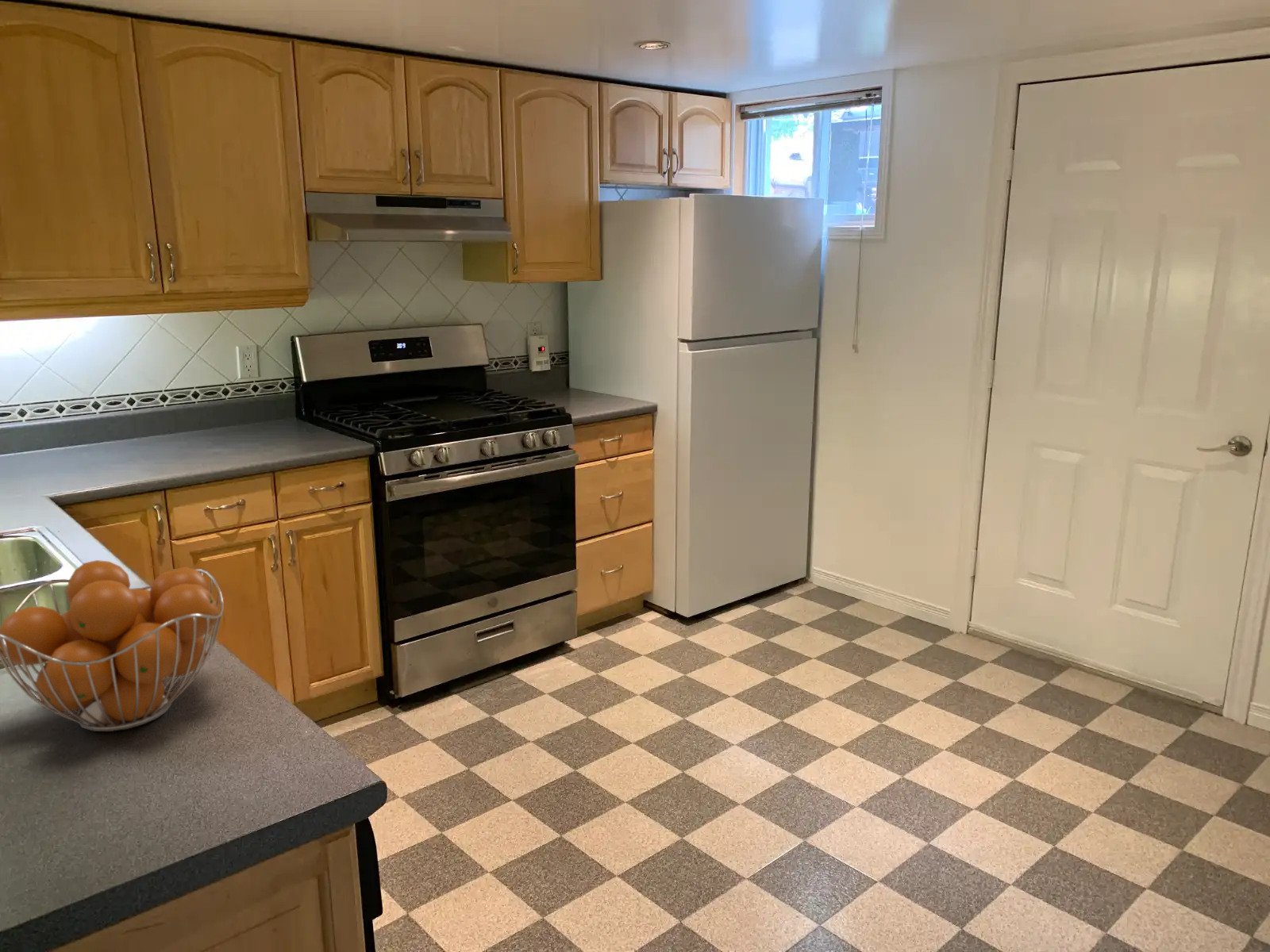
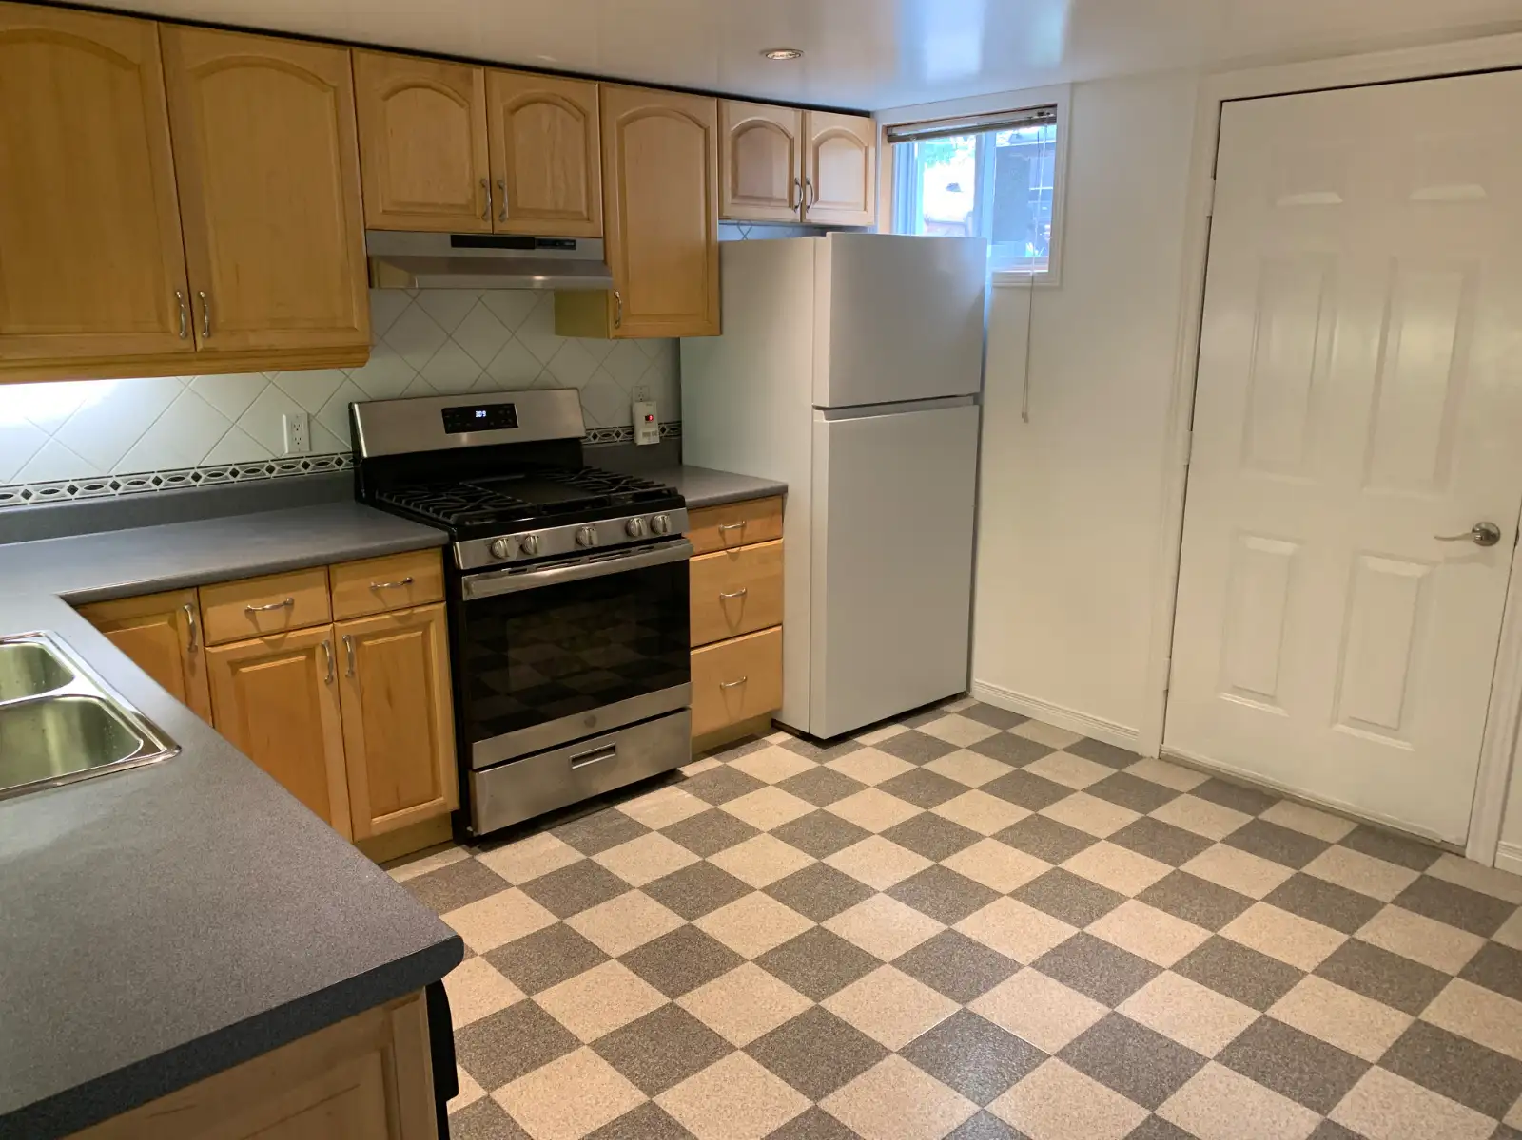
- fruit basket (116, 642)
